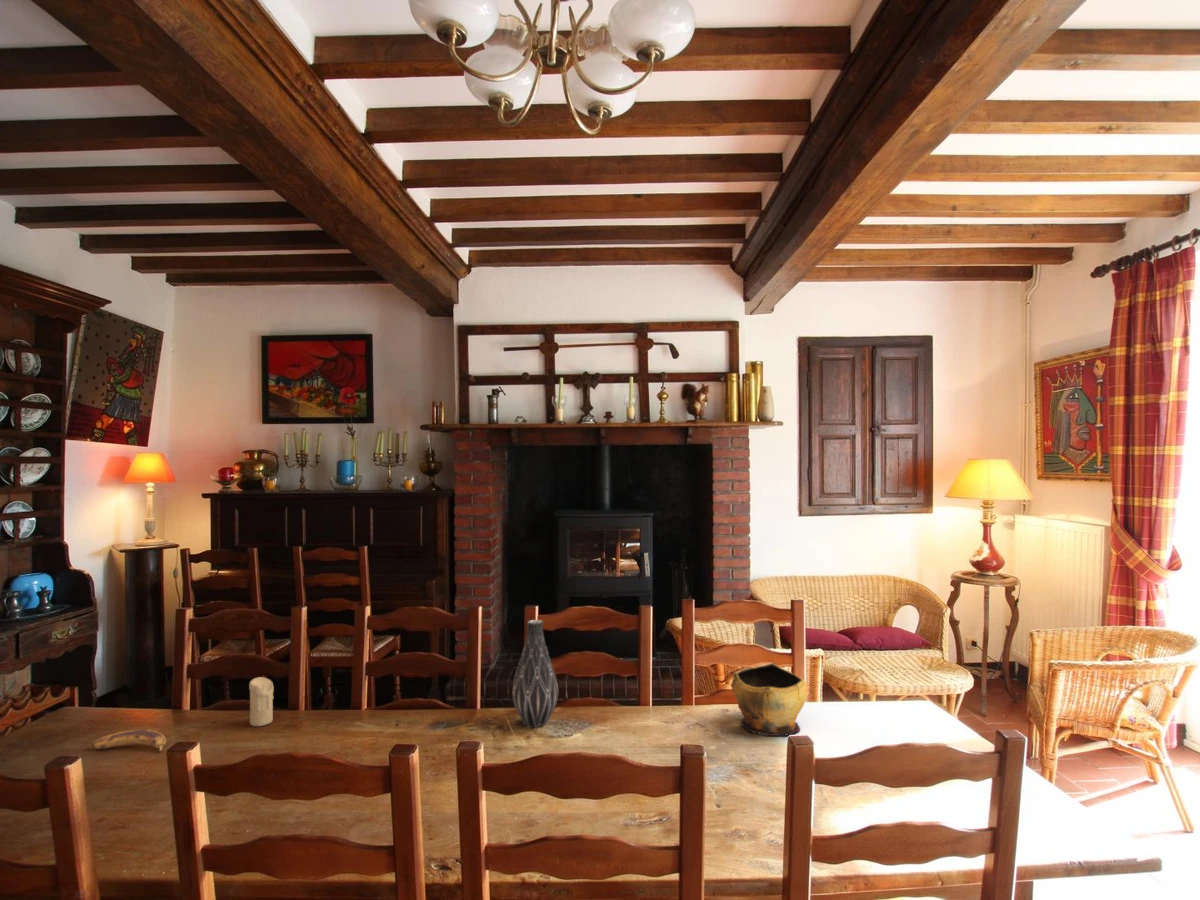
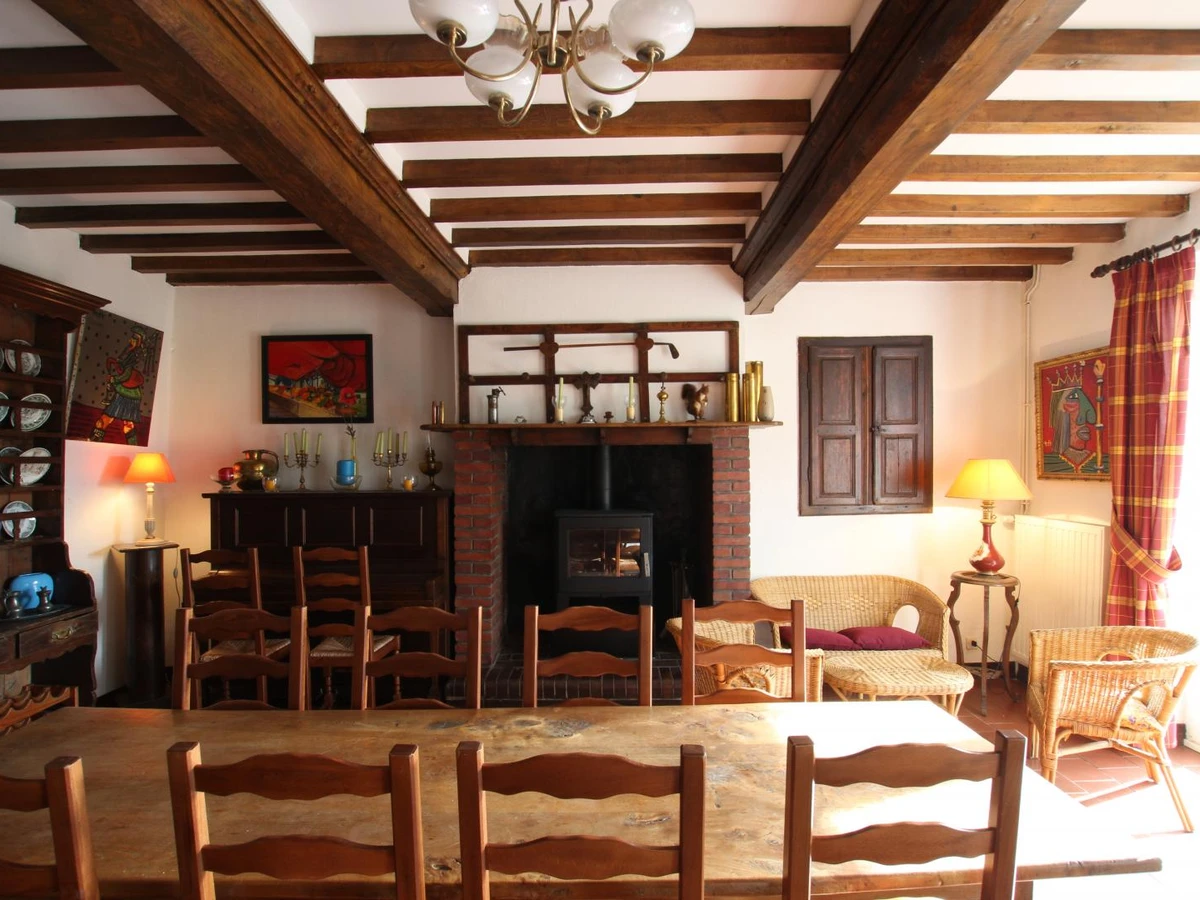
- vase (535, 672)
- candle (261, 701)
- decorative bowl (769, 698)
- banana (131, 739)
